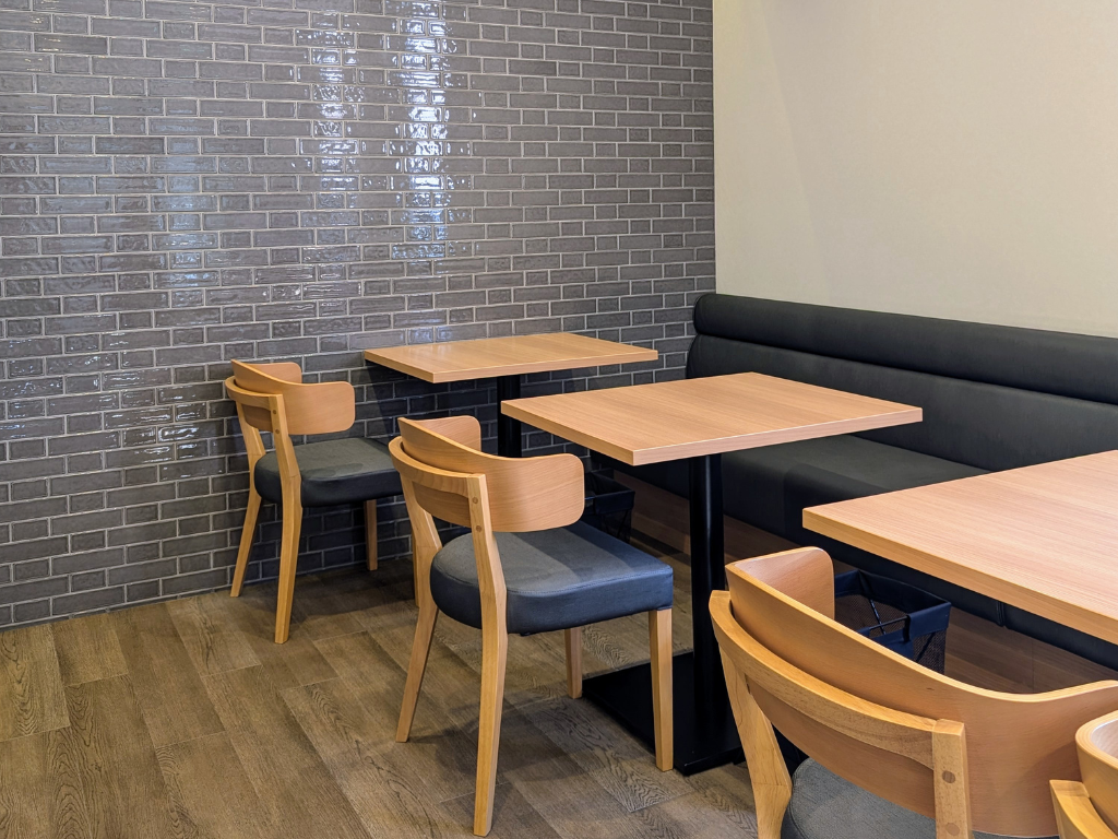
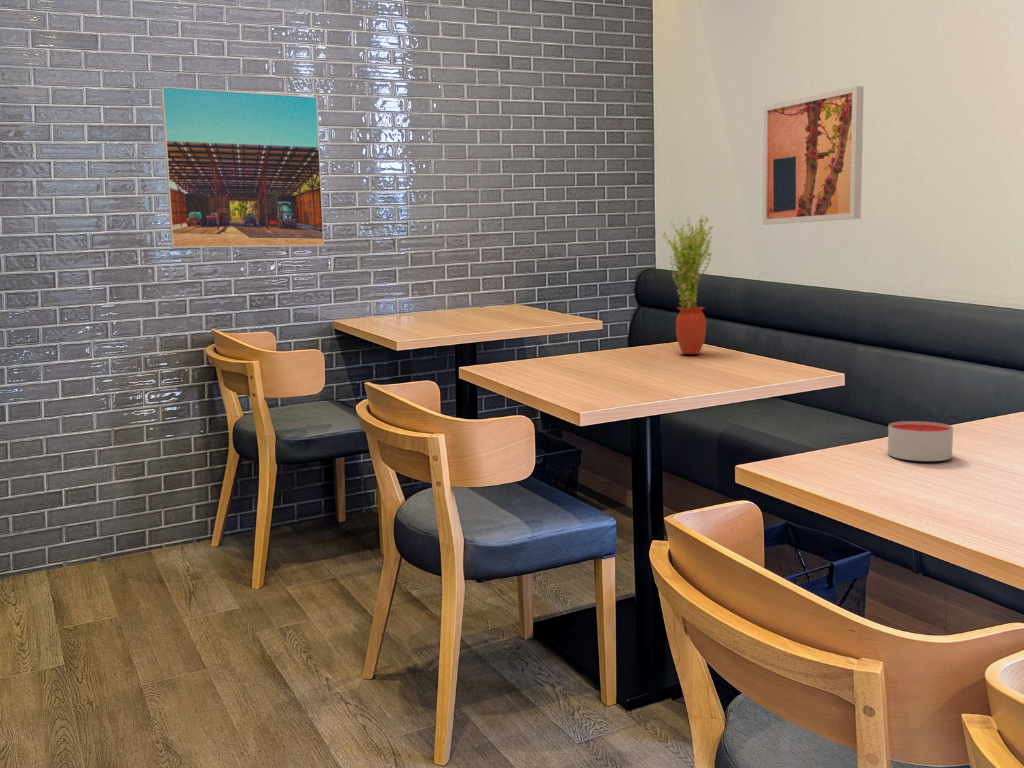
+ wall art (809, 159)
+ potted plant (689, 284)
+ candle (920, 439)
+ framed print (246, 170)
